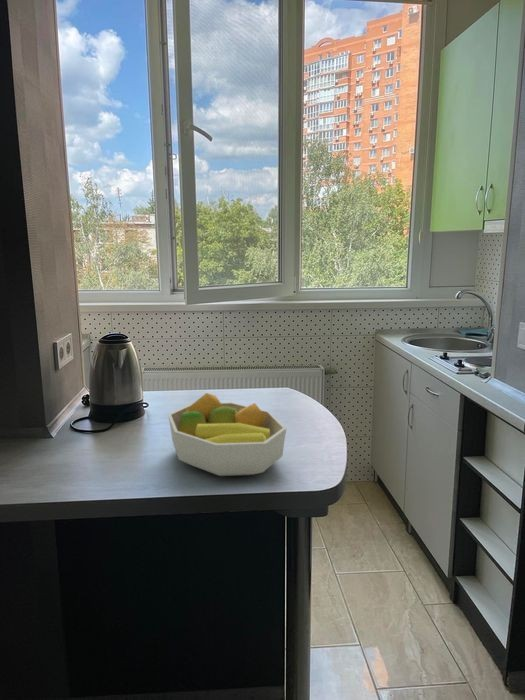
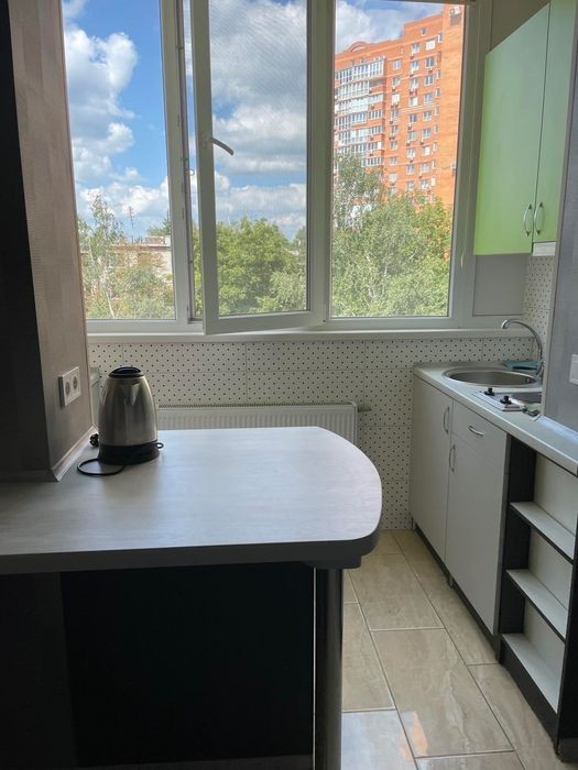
- fruit bowl (225, 431)
